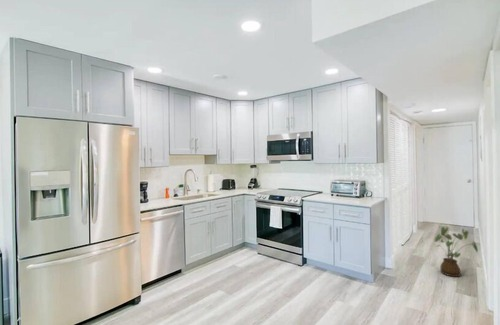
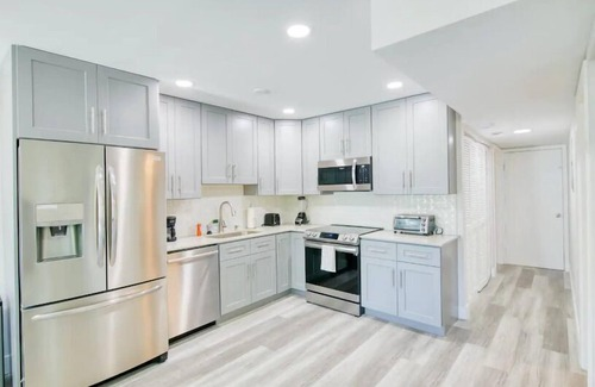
- house plant (454, 253)
